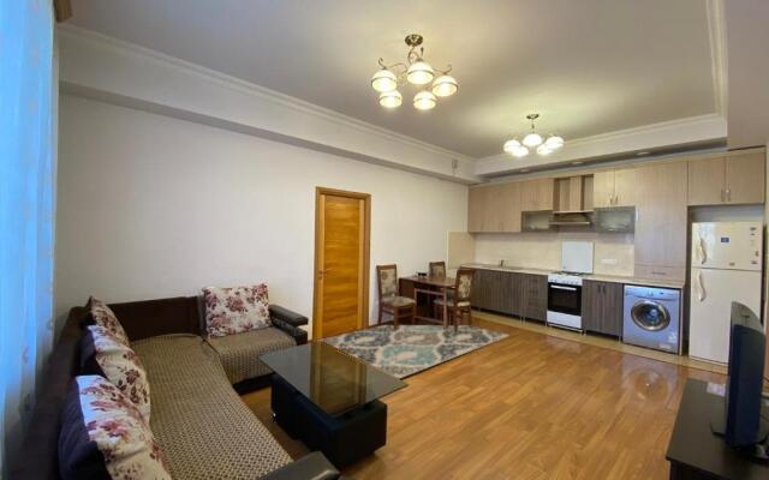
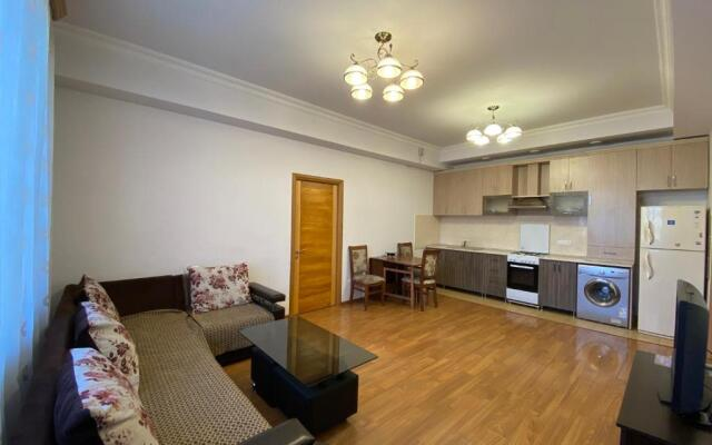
- rug (417, 337)
